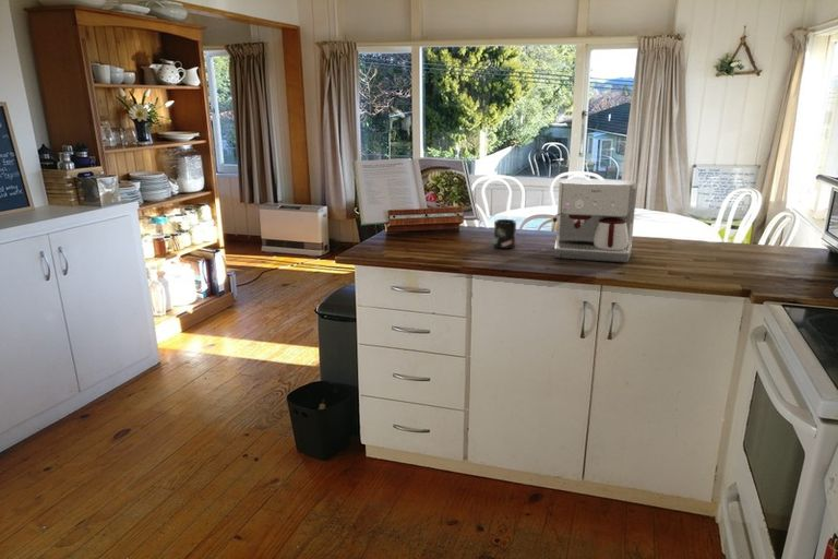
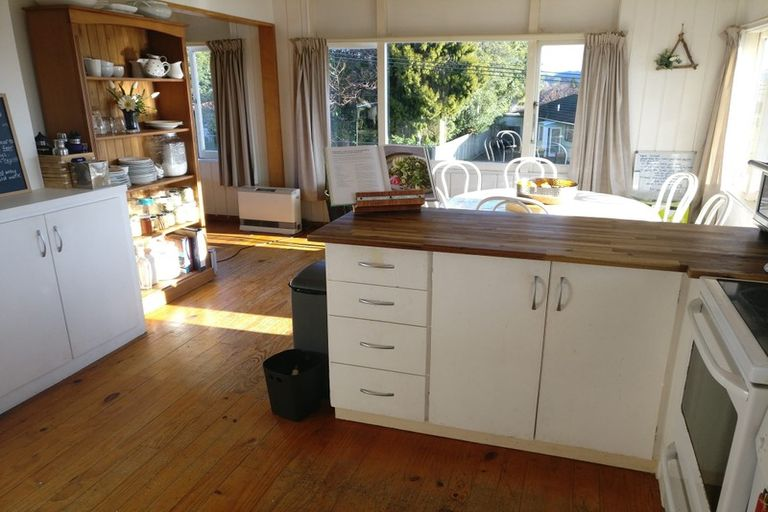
- coffee maker (594, 218)
- mug (504, 233)
